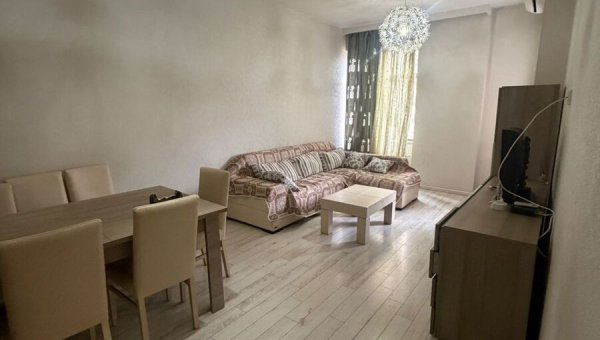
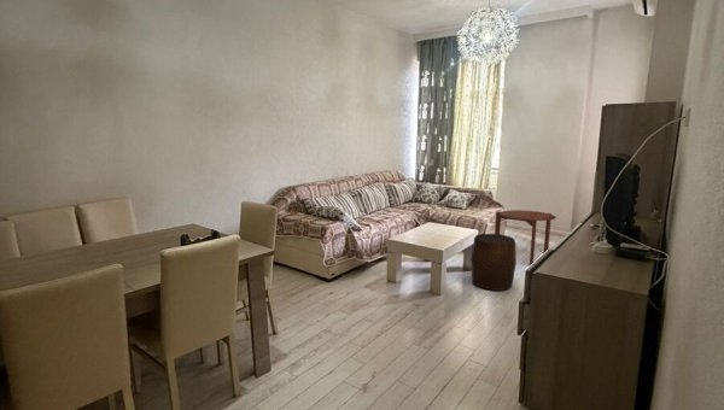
+ stool (492, 260)
+ side table (531, 239)
